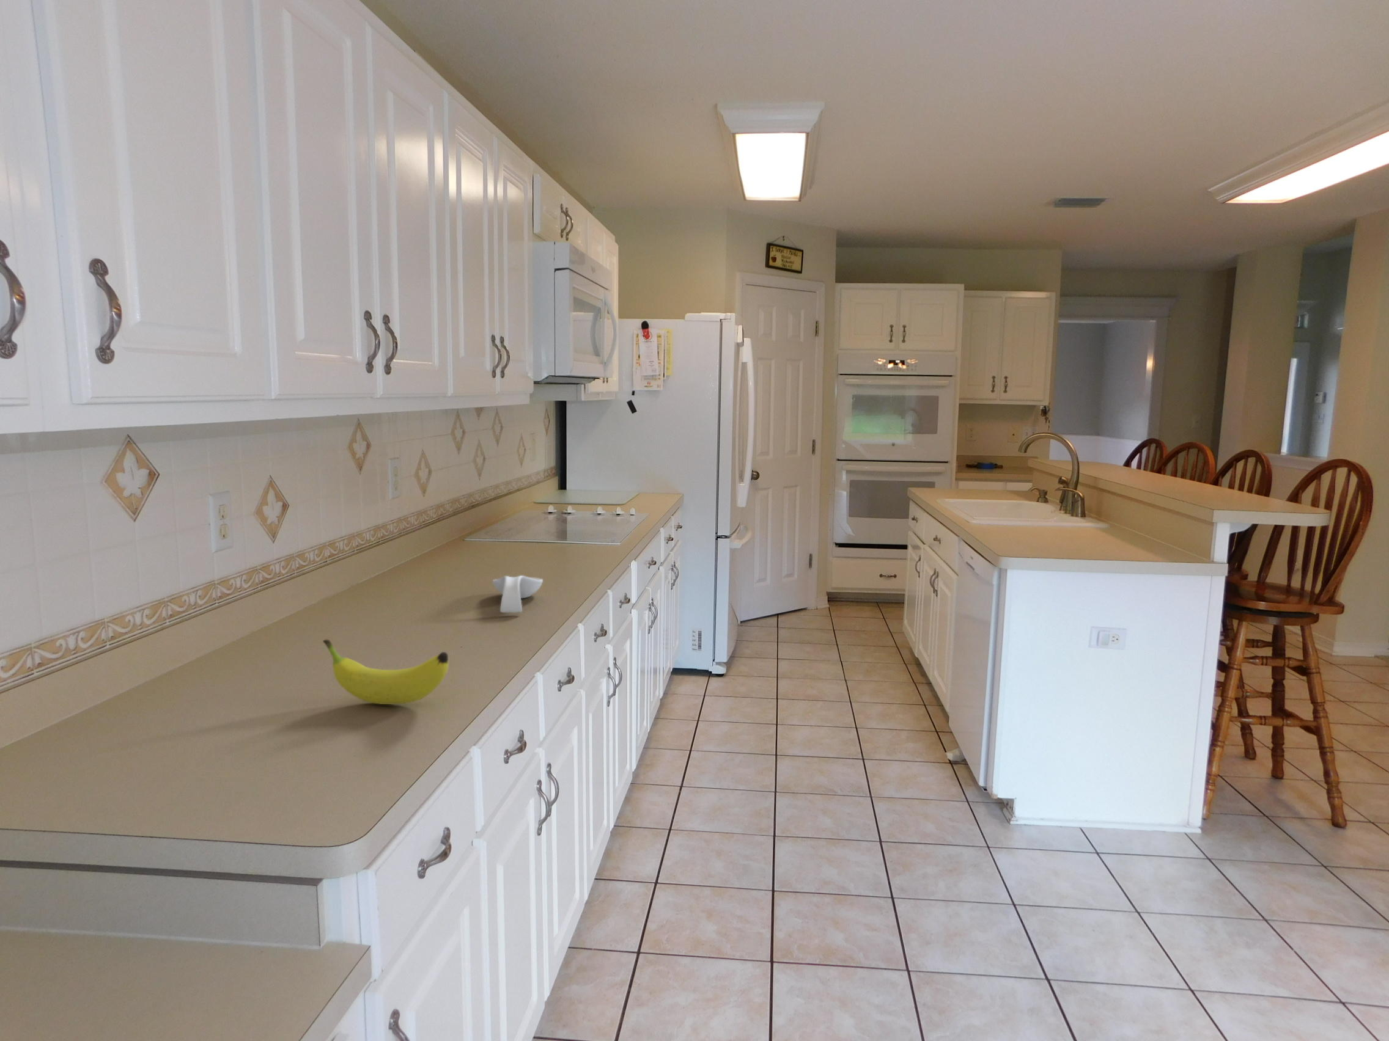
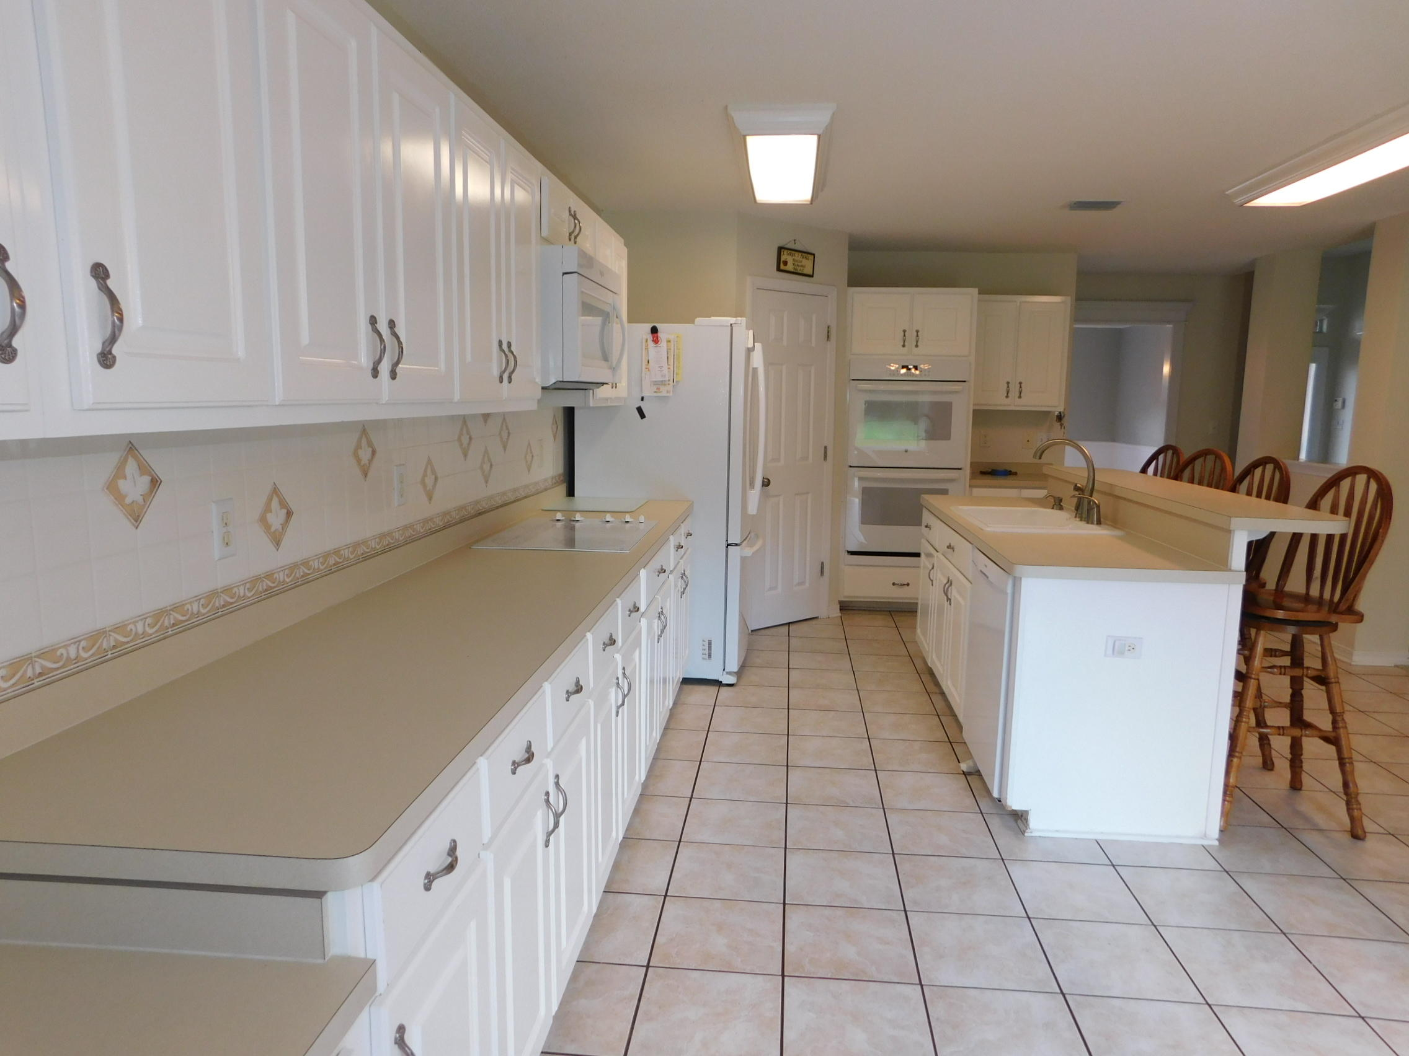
- spoon rest (516, 586)
- fruit (388, 672)
